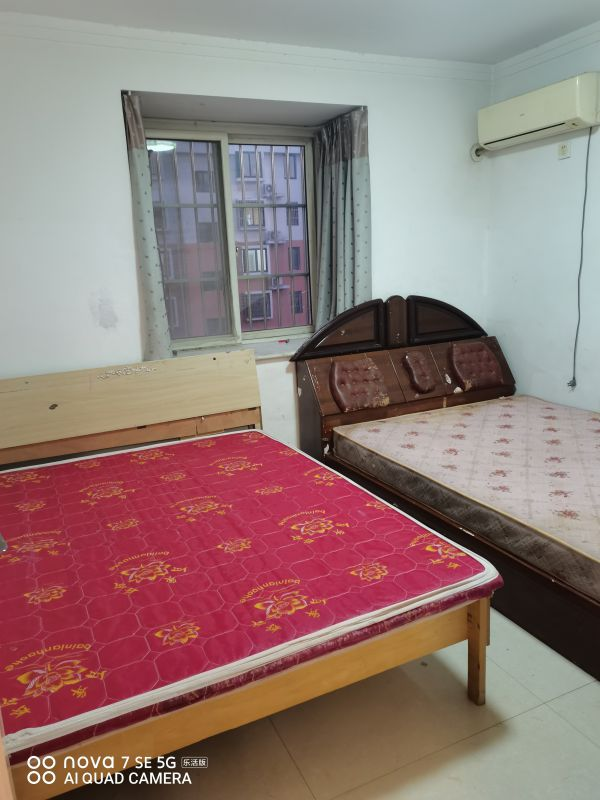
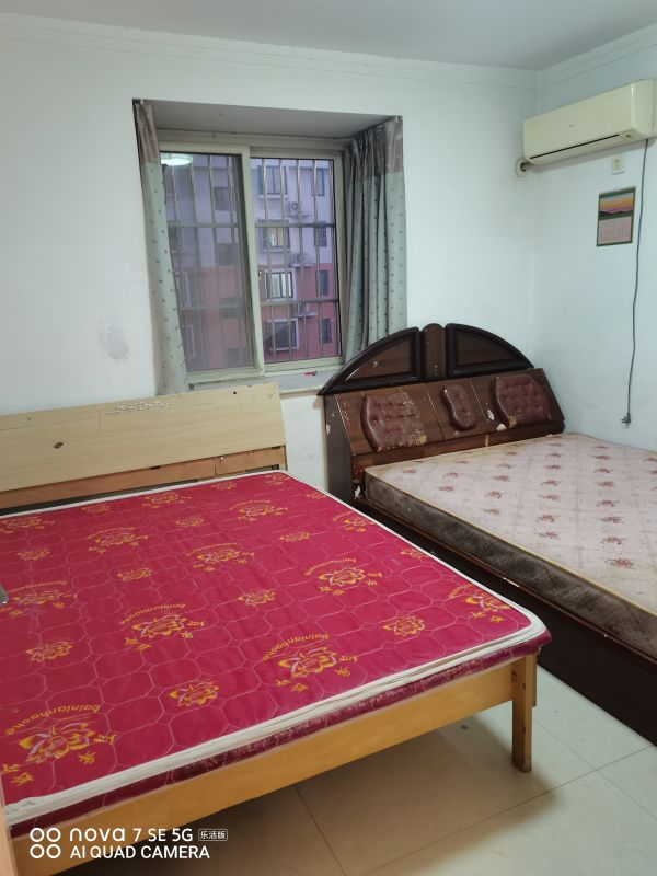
+ calendar (615, 217)
